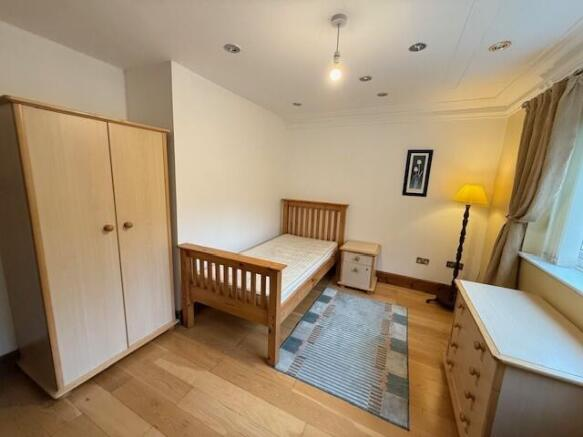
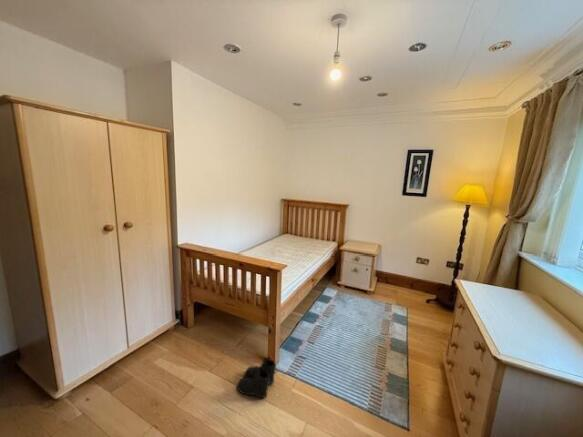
+ boots (256, 373)
